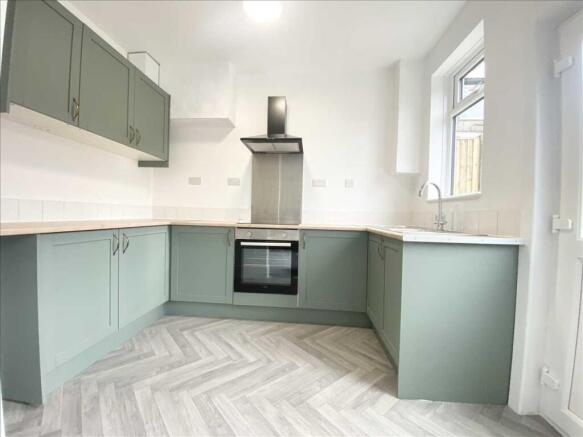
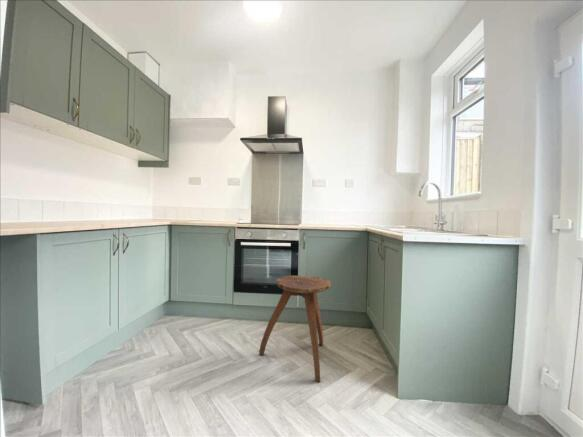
+ stool (308, 322)
